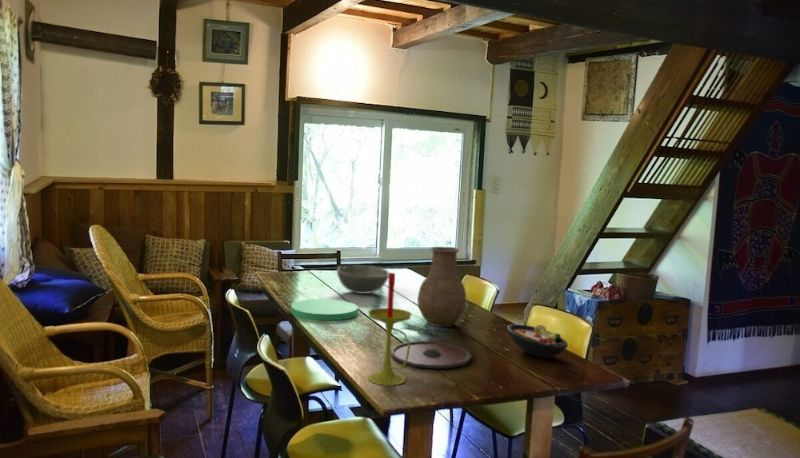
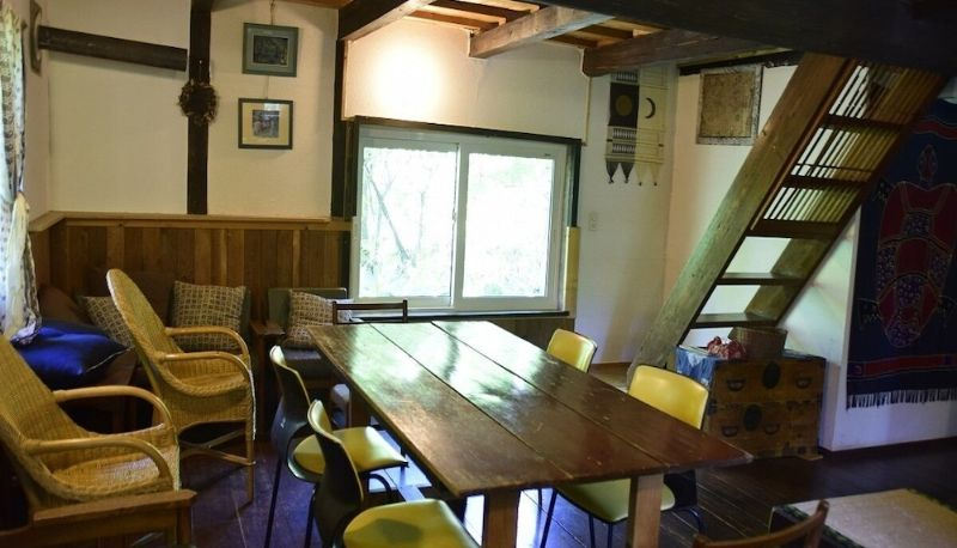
- plate (431, 352)
- candle (390, 325)
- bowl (536, 342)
- plate (324, 309)
- bowl (363, 281)
- vase (442, 286)
